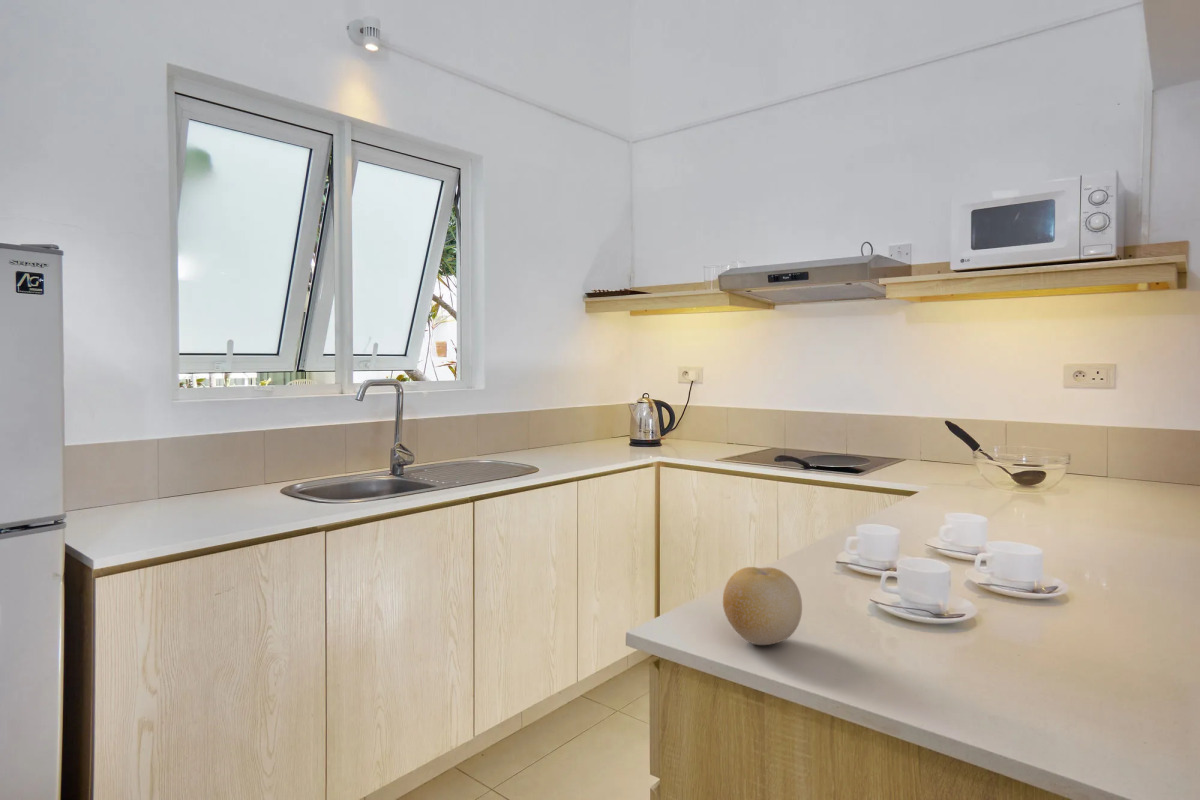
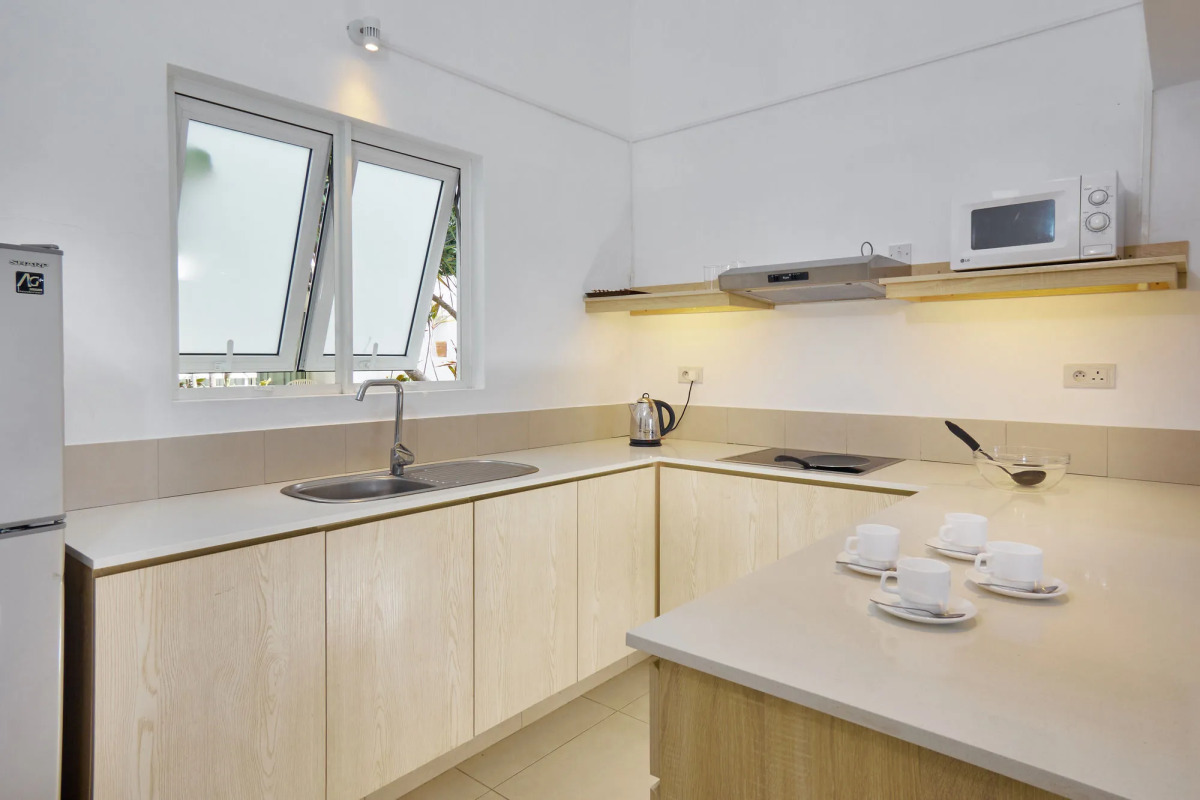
- fruit (763, 605)
